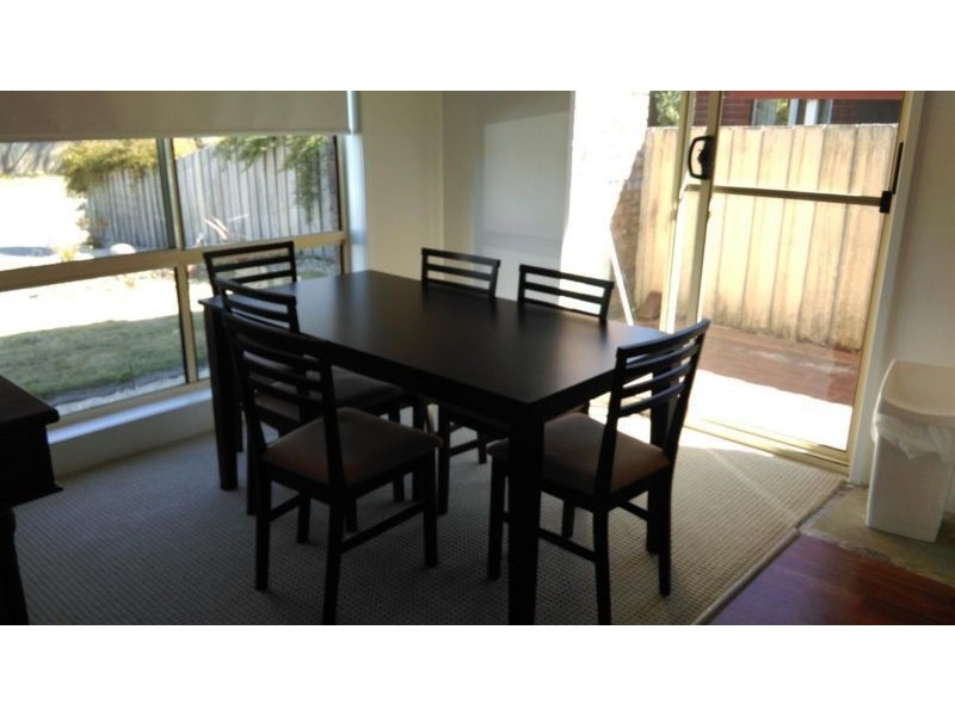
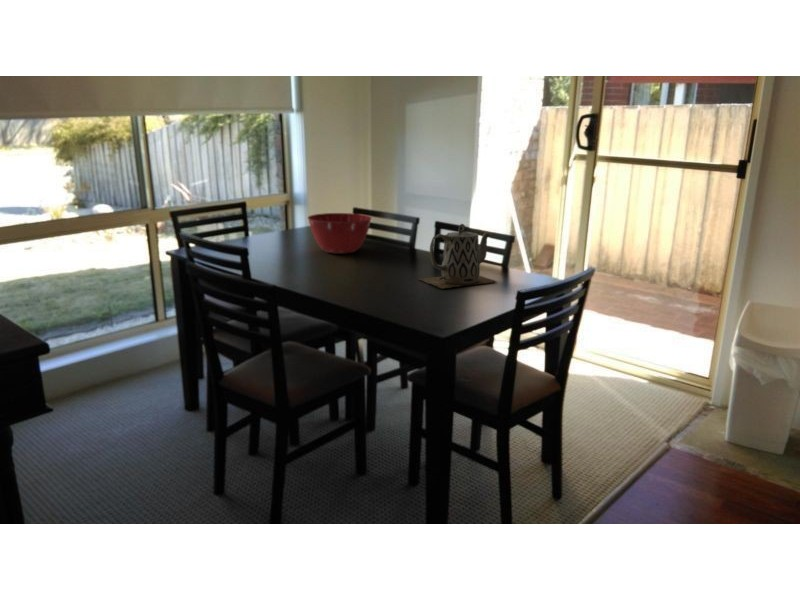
+ mixing bowl (340, 234)
+ teapot (458, 252)
